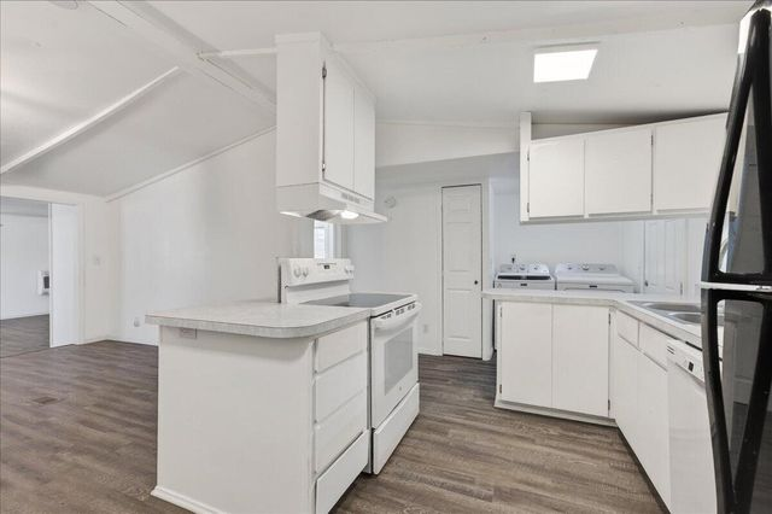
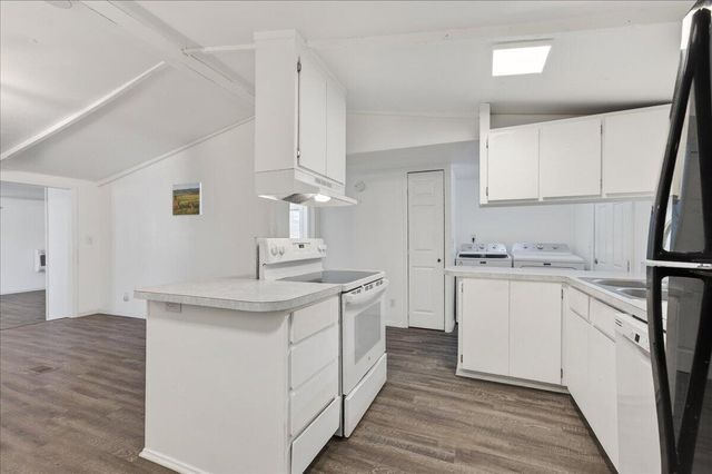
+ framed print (186, 199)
